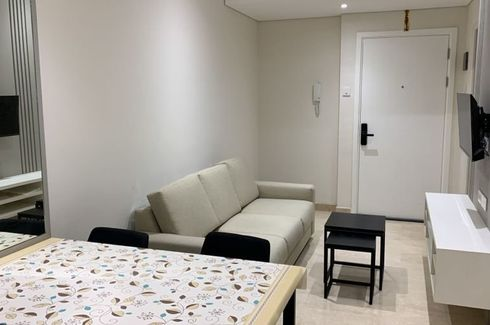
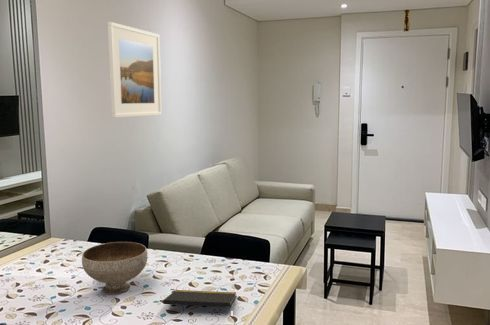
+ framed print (137, 73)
+ notepad (201, 298)
+ bowl (115, 269)
